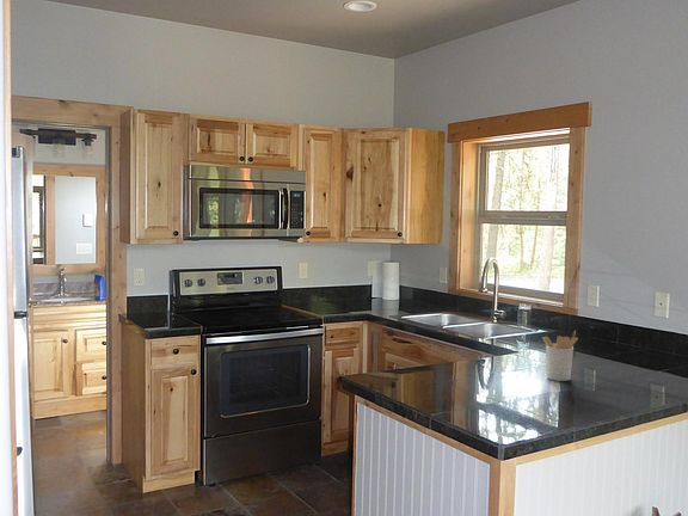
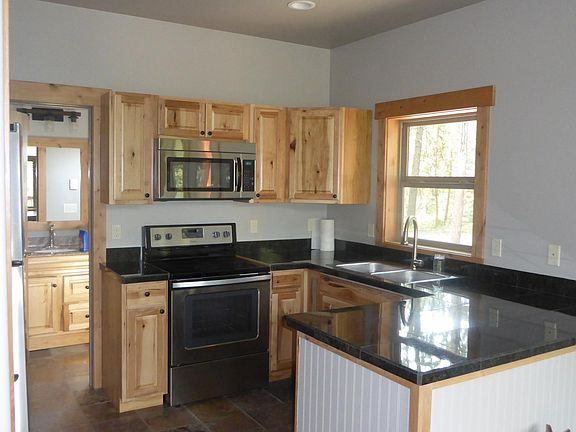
- utensil holder (561, 355)
